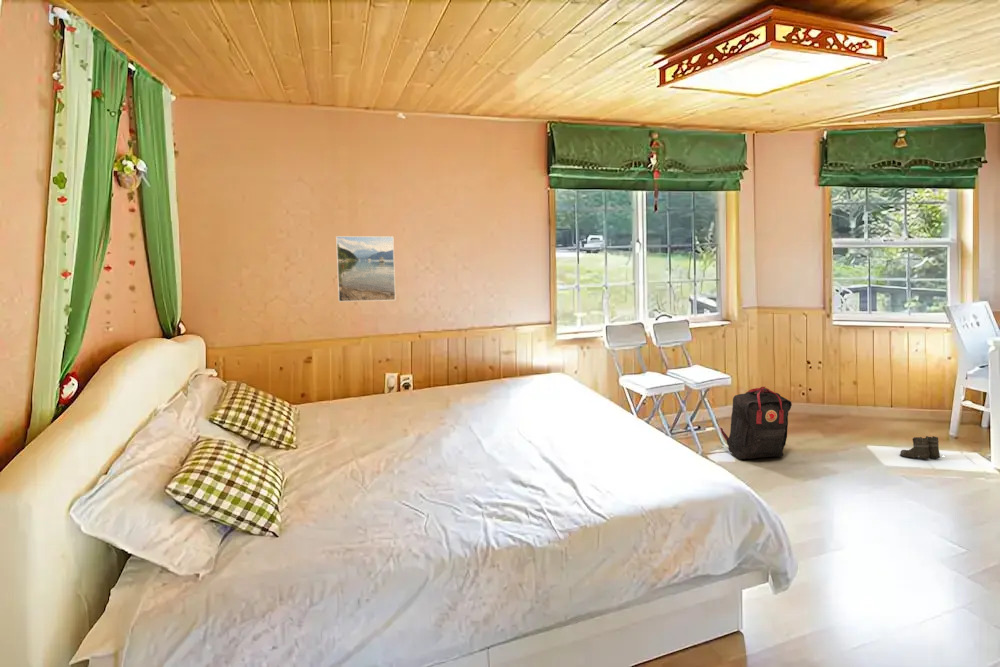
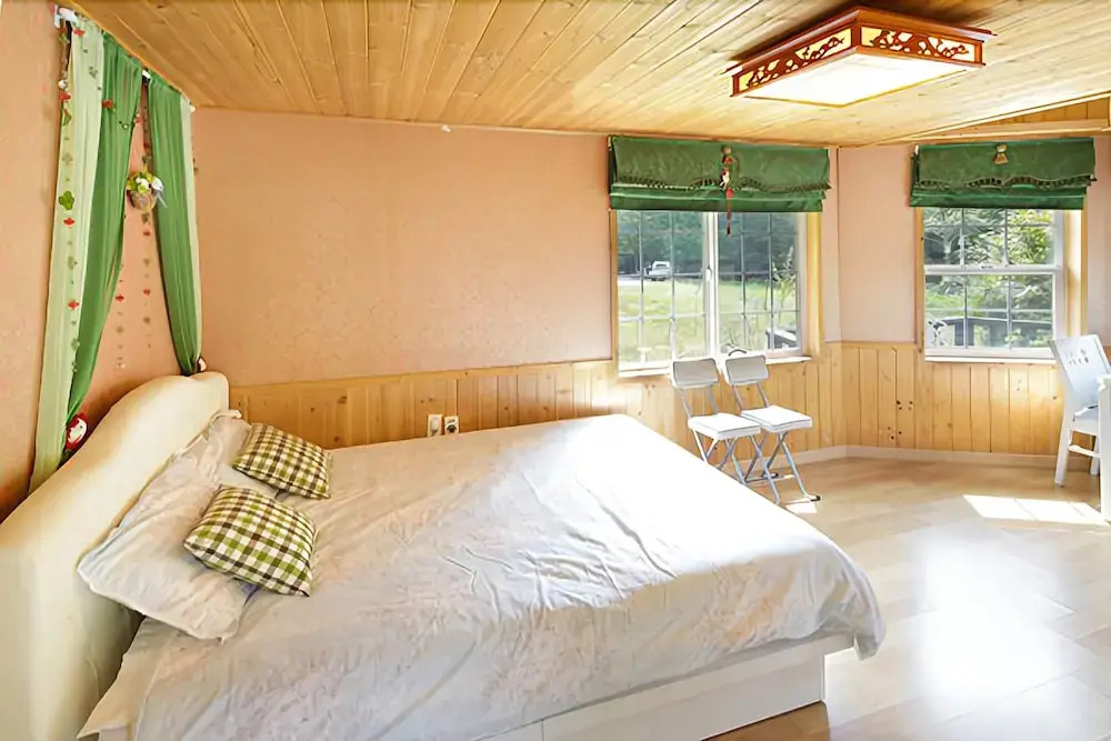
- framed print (366, 268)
- boots (922, 446)
- backpack (756, 421)
